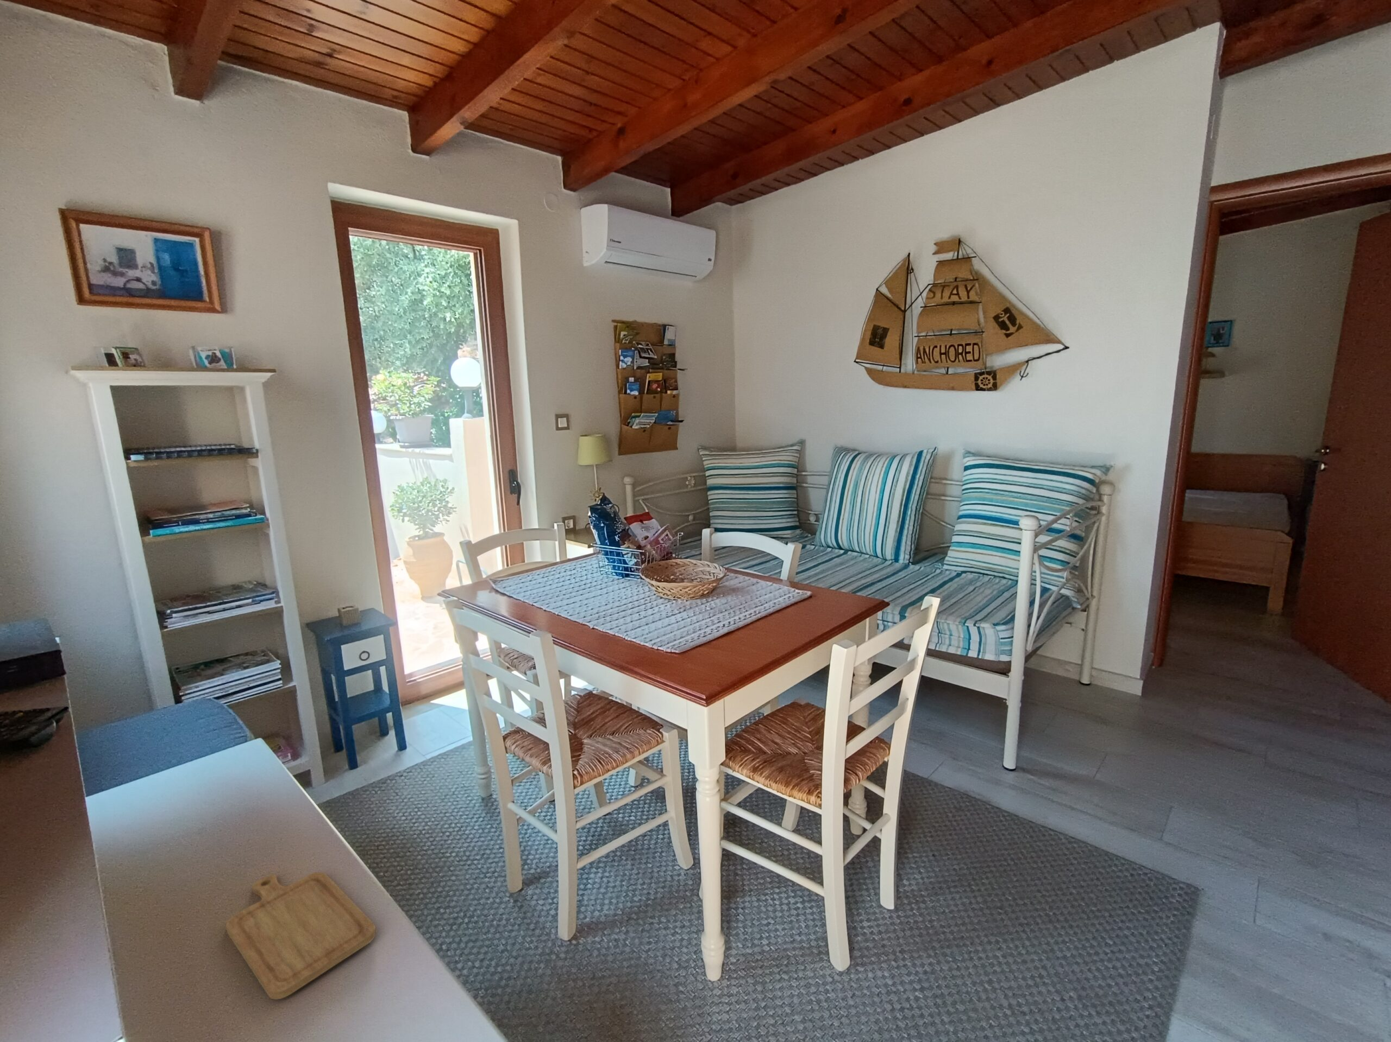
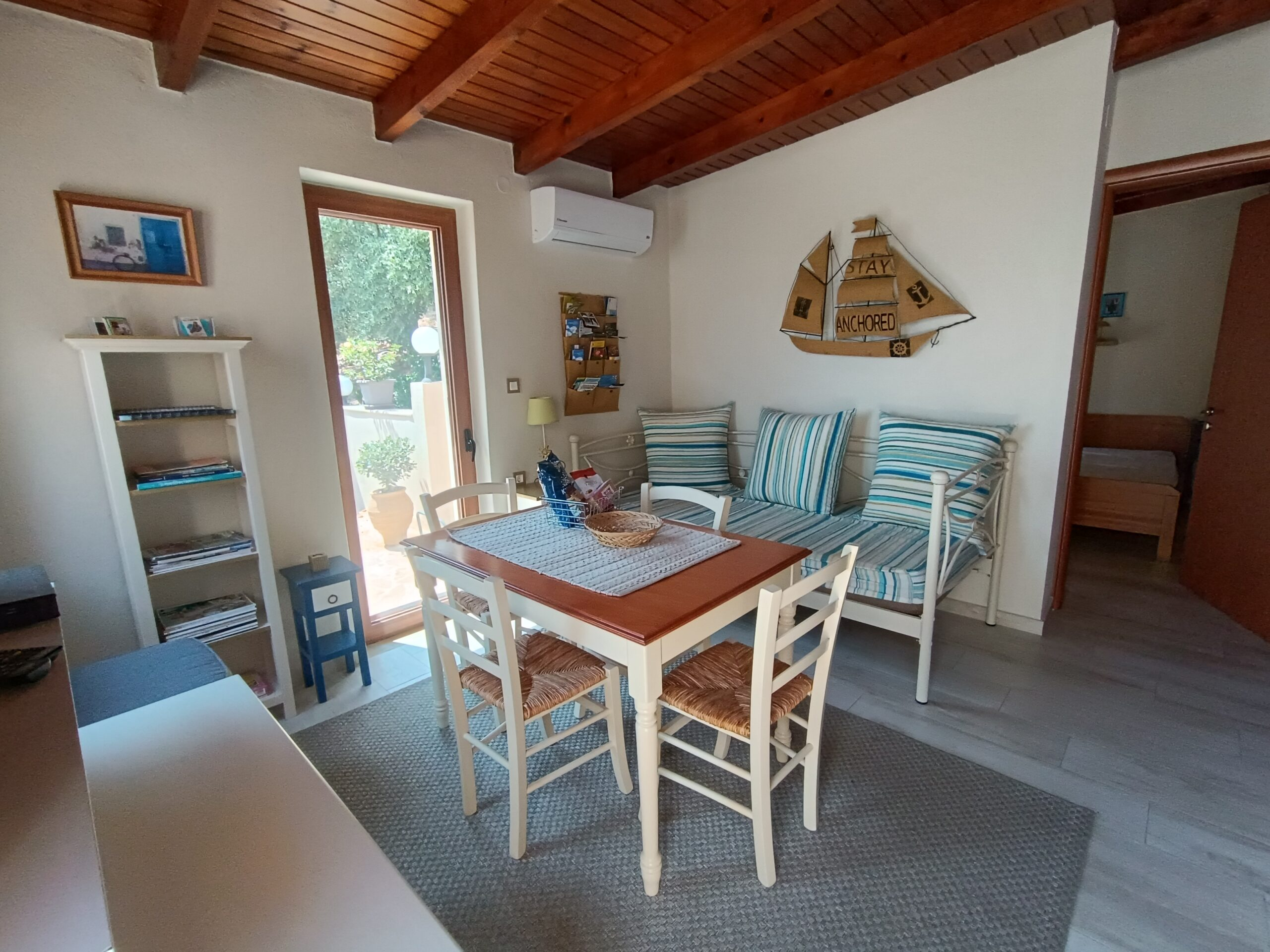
- chopping board (294, 919)
